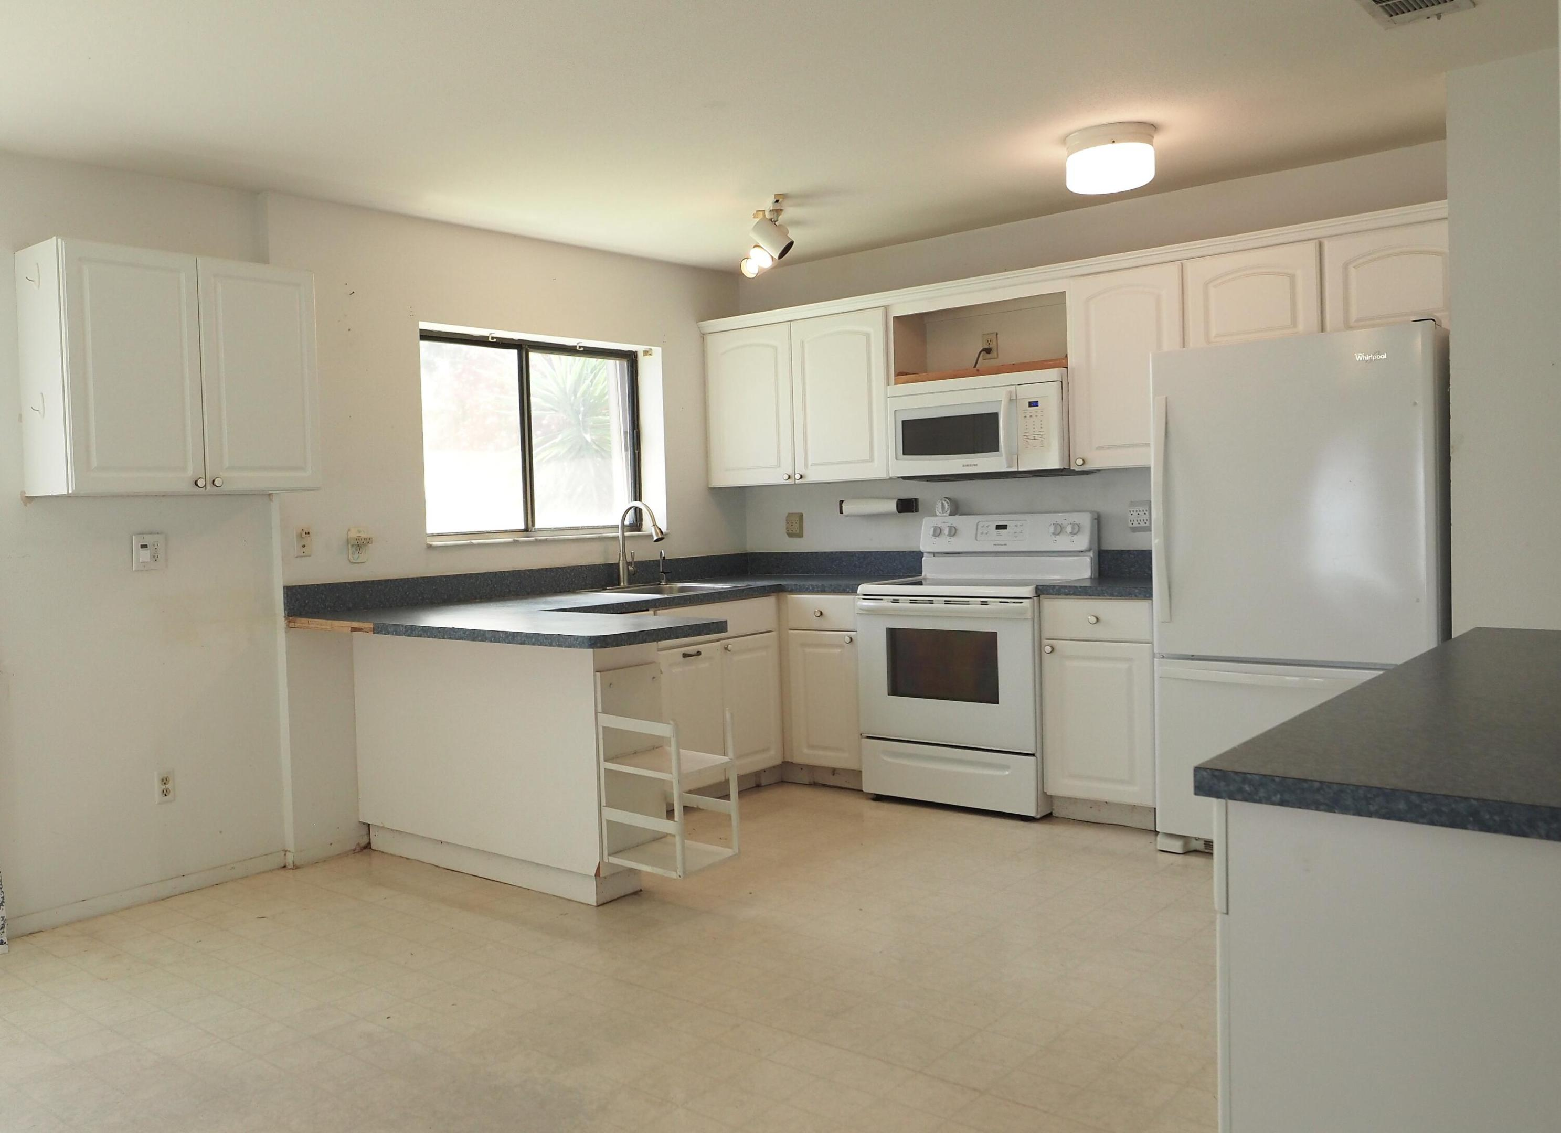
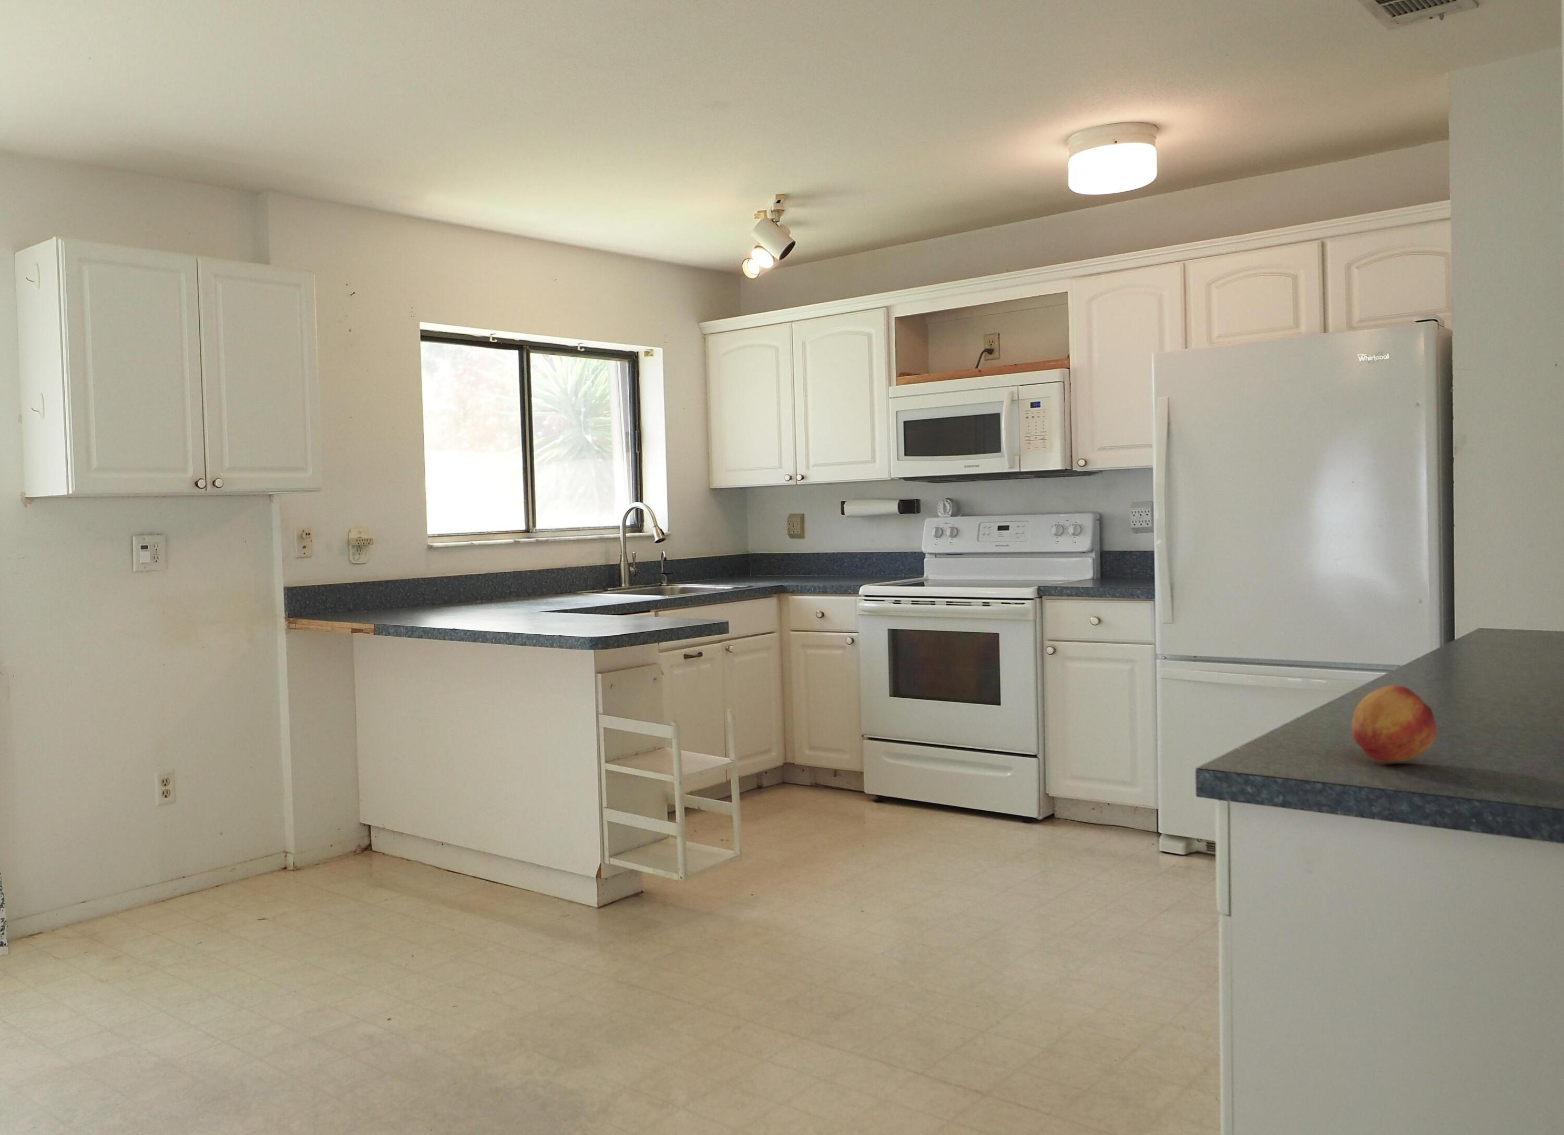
+ fruit (1394, 723)
